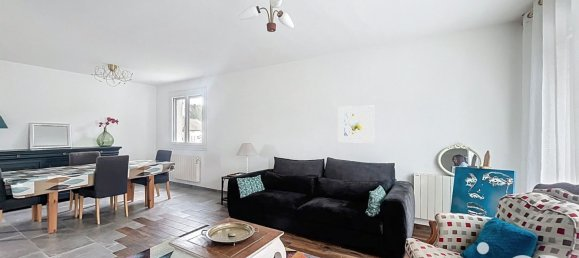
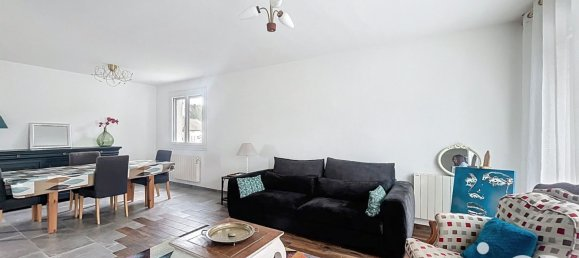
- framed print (355, 124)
